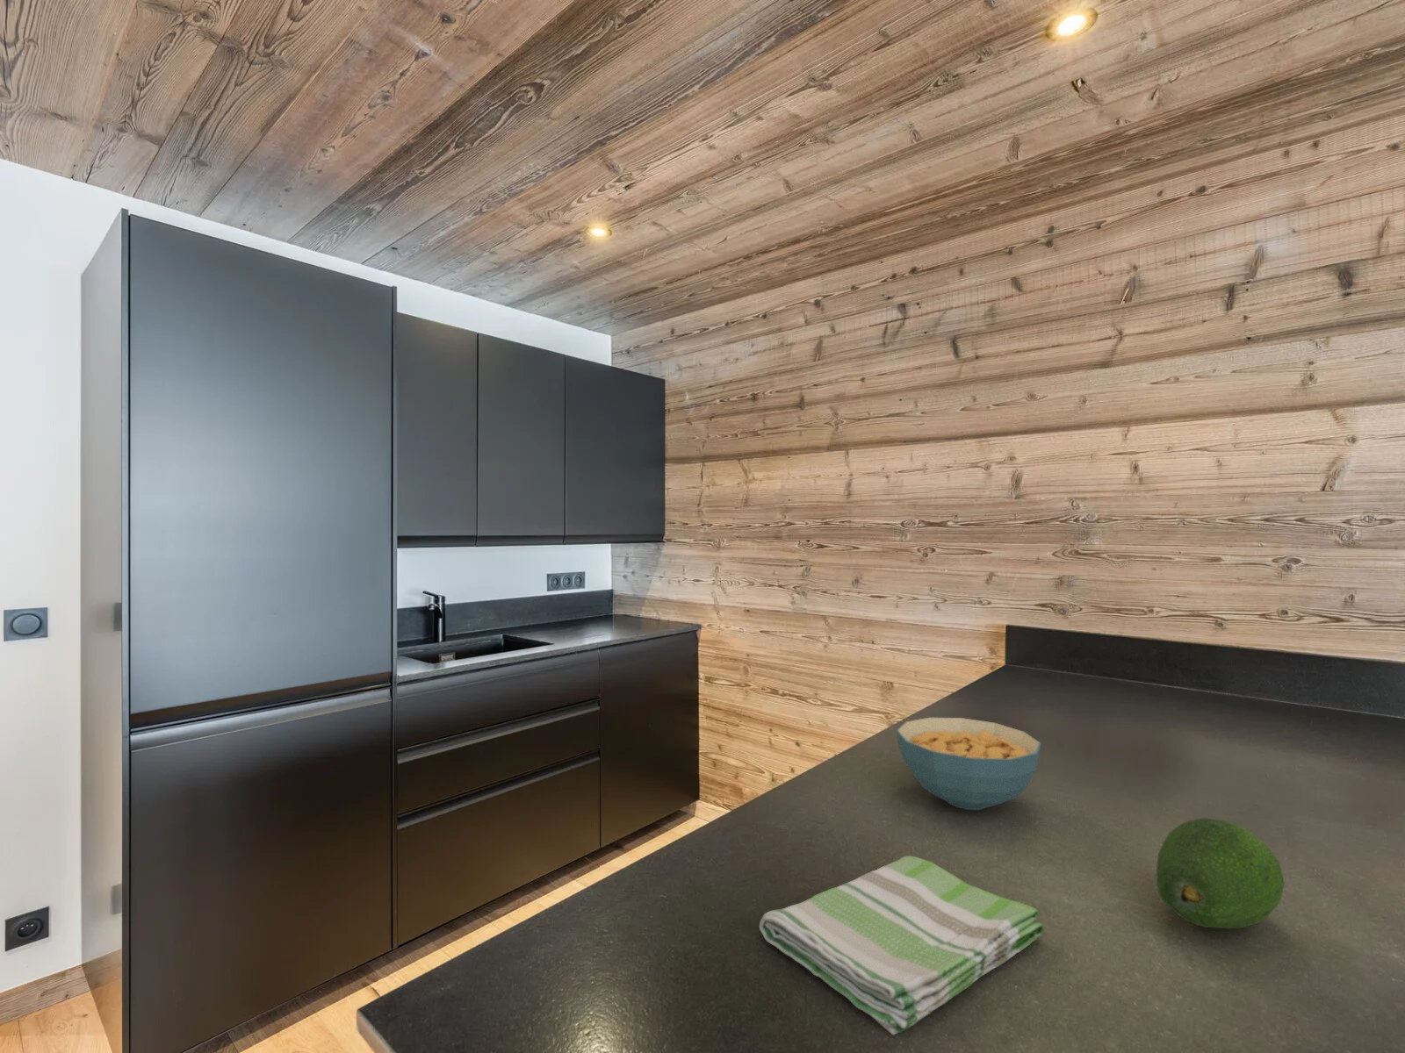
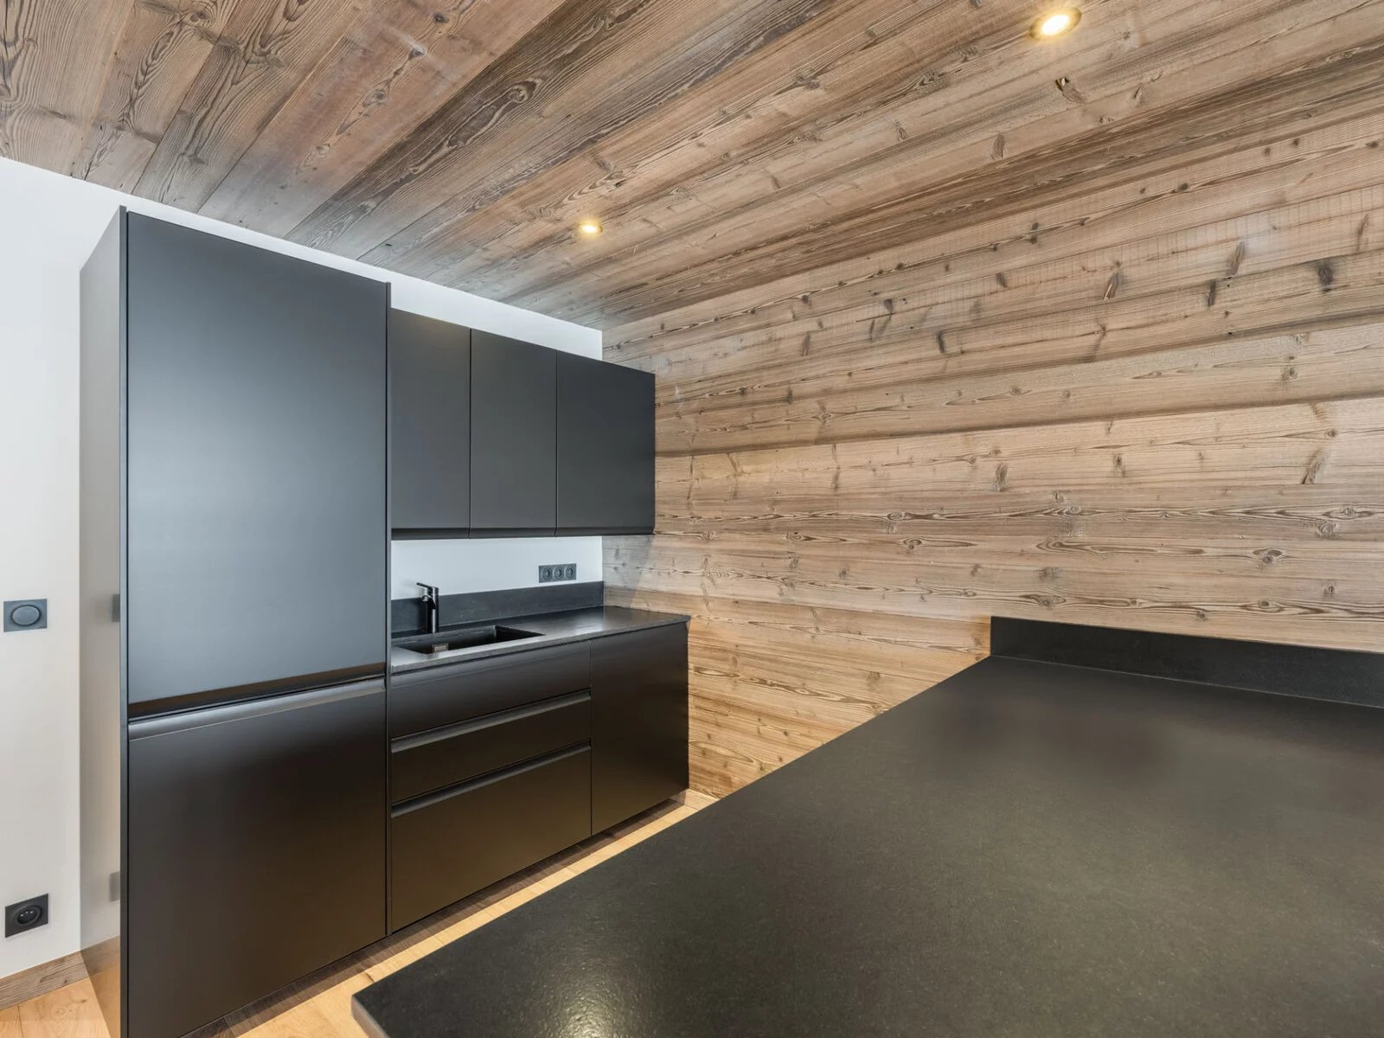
- dish towel (901, 919)
- fruit (1211, 873)
- cereal bowl (966, 769)
